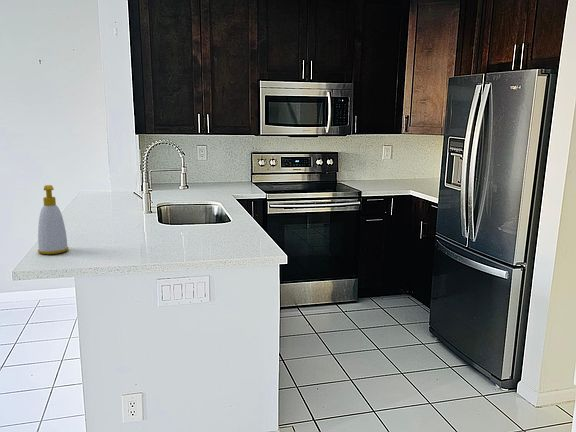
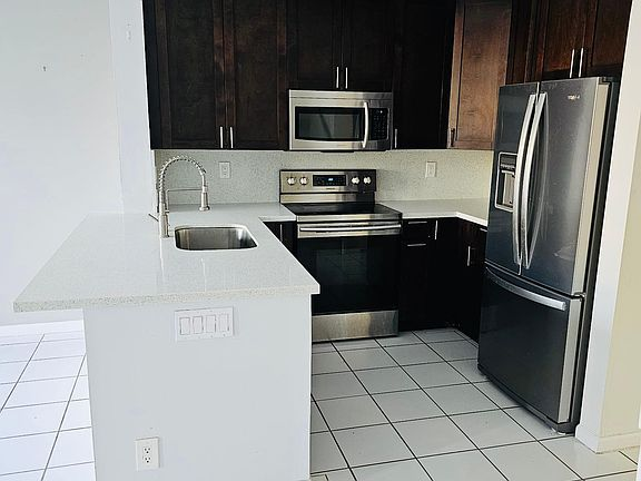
- soap bottle (50, 218)
